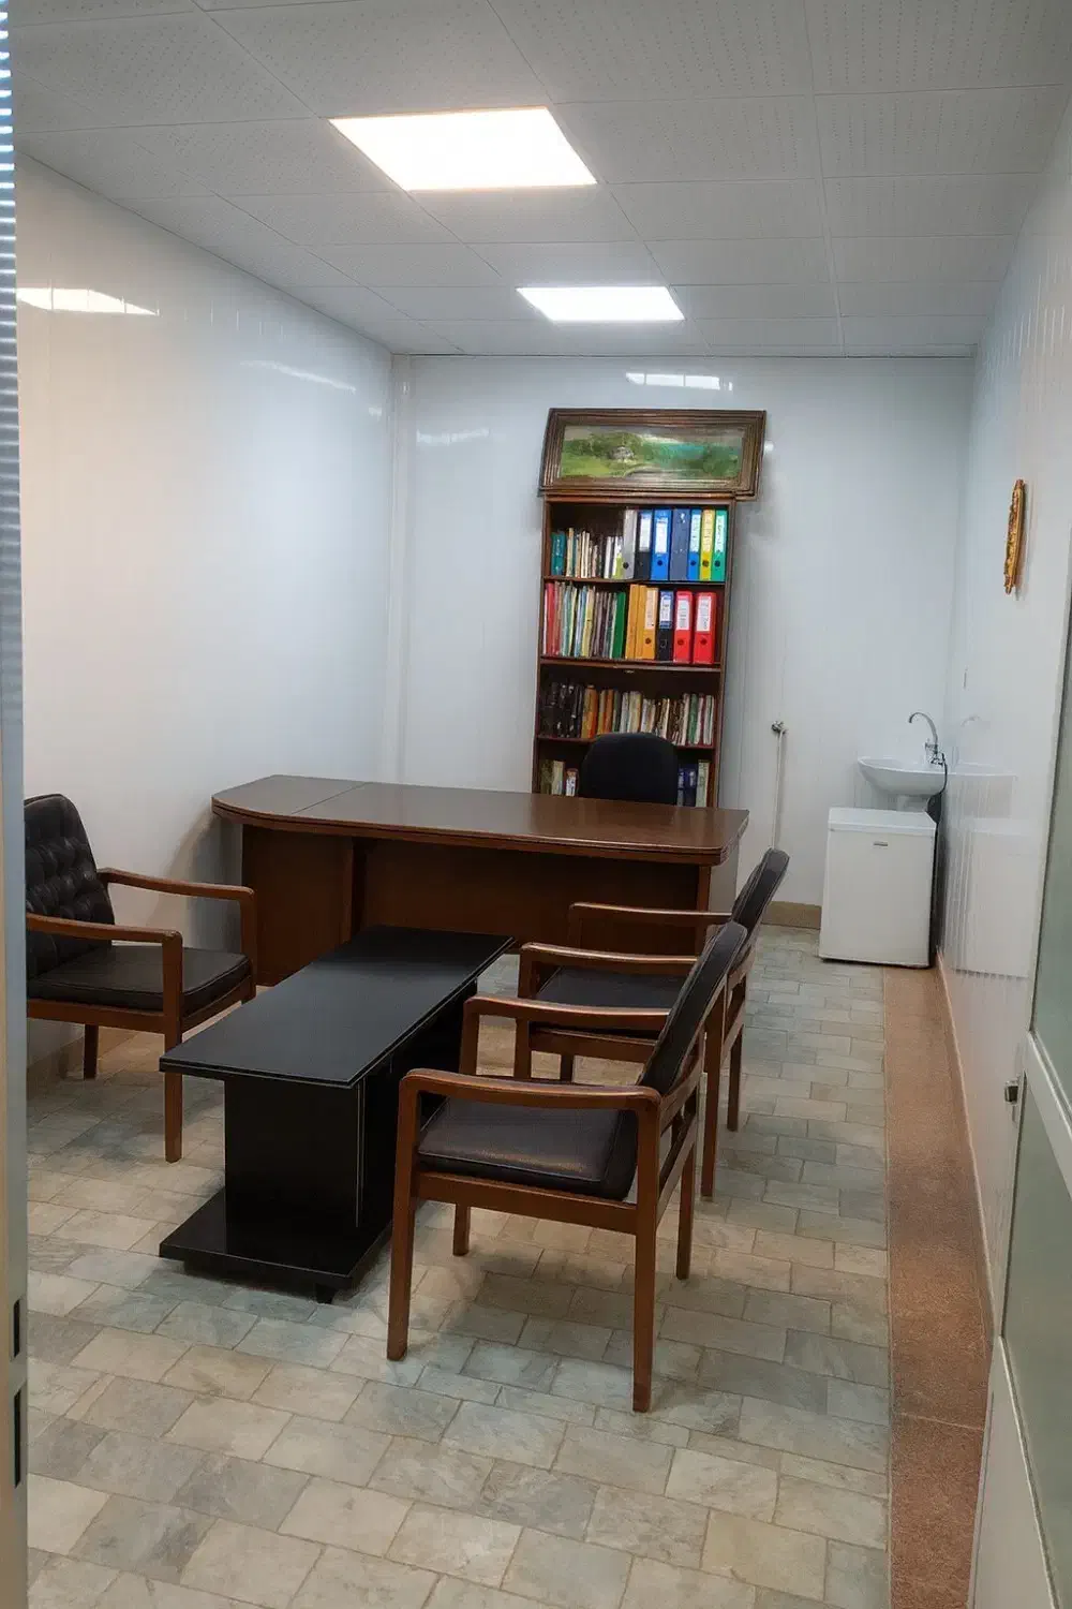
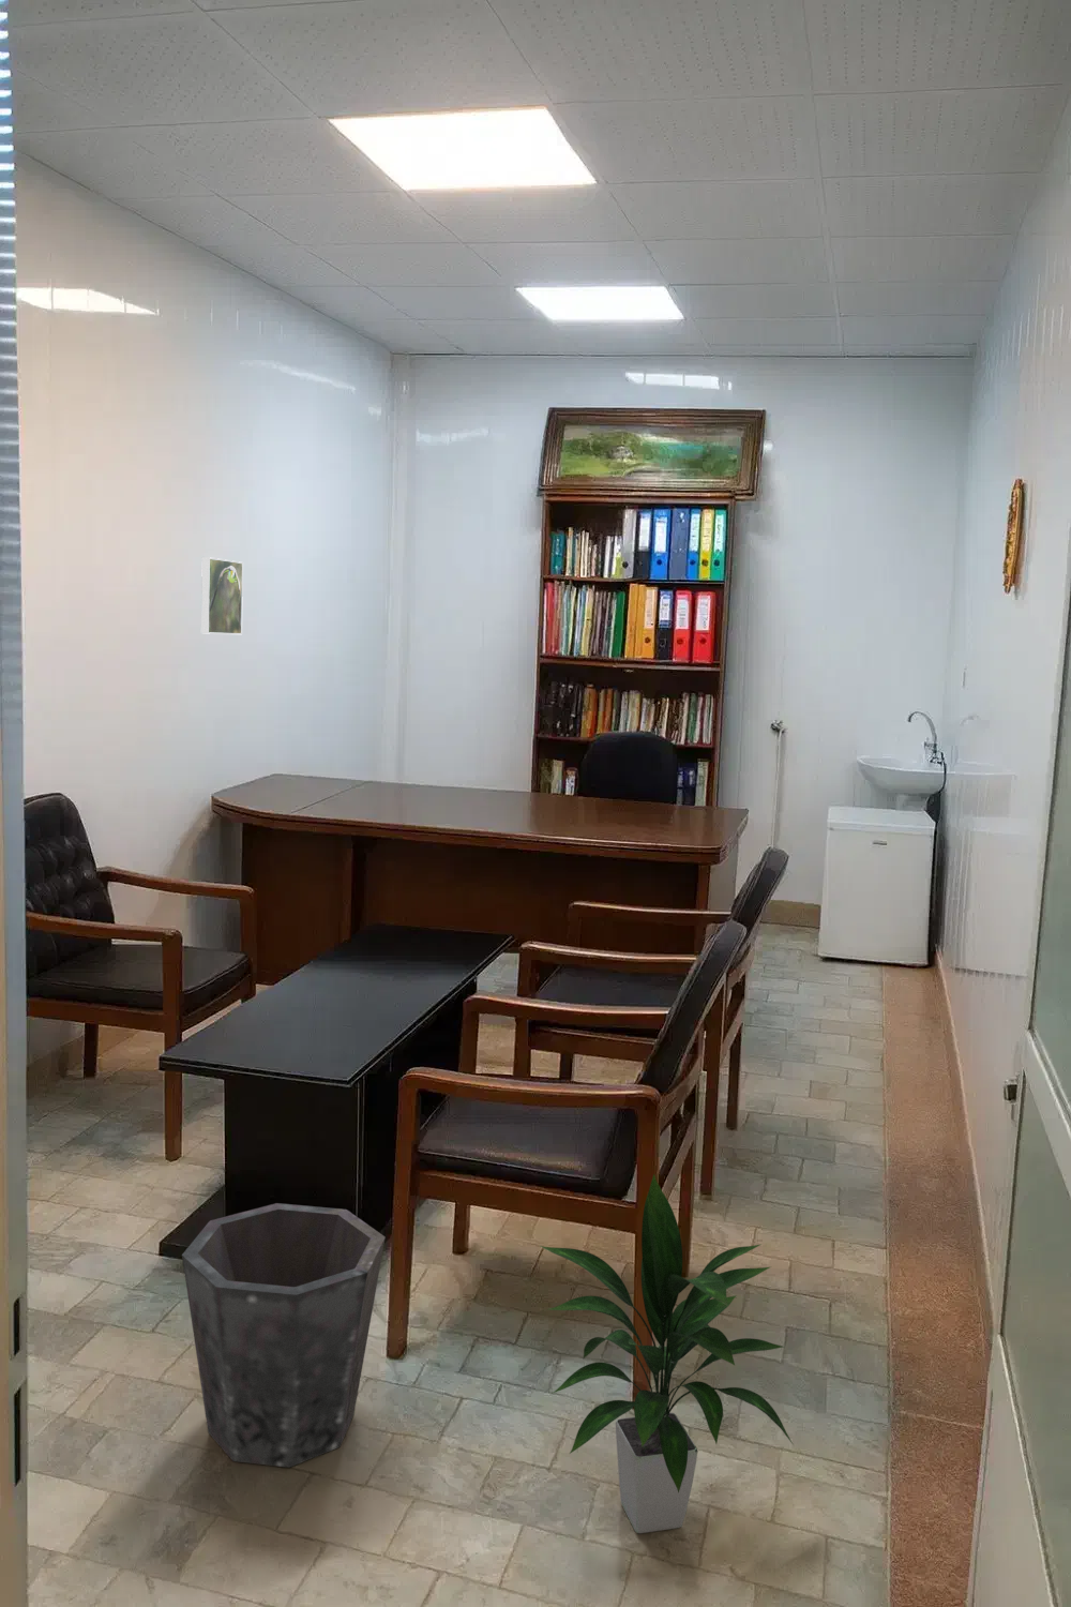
+ waste bin (283, 1334)
+ indoor plant (673, 1365)
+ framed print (221, 597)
